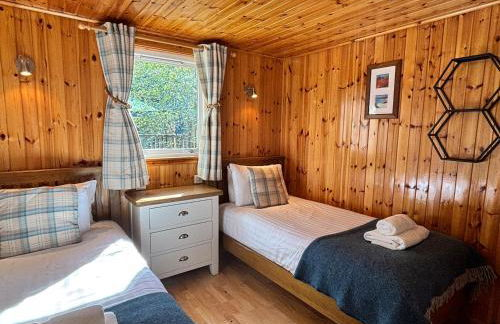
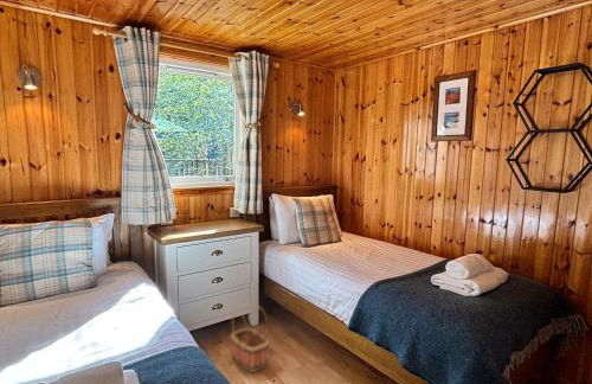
+ basket (249, 335)
